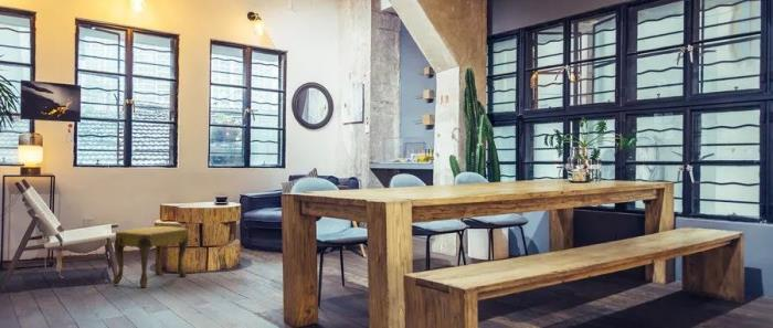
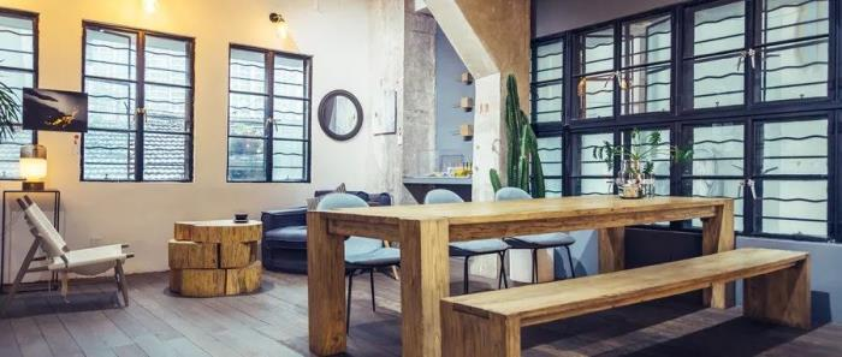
- footstool (148, 252)
